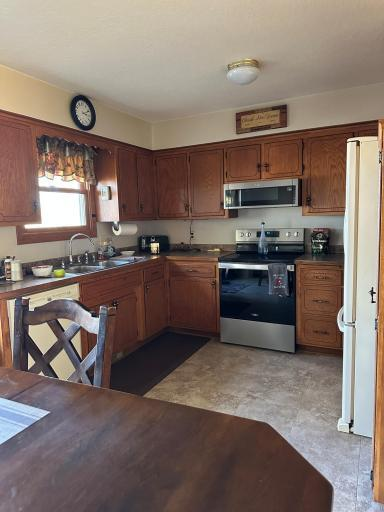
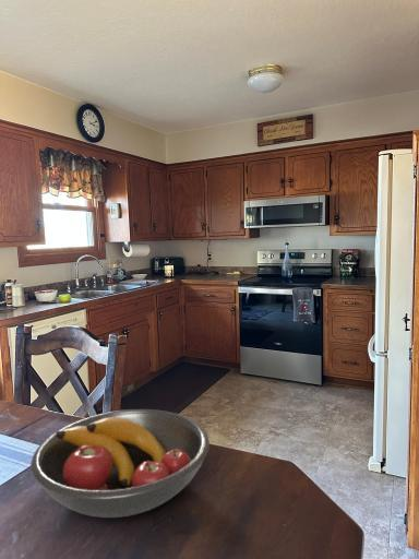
+ fruit bowl (124, 460)
